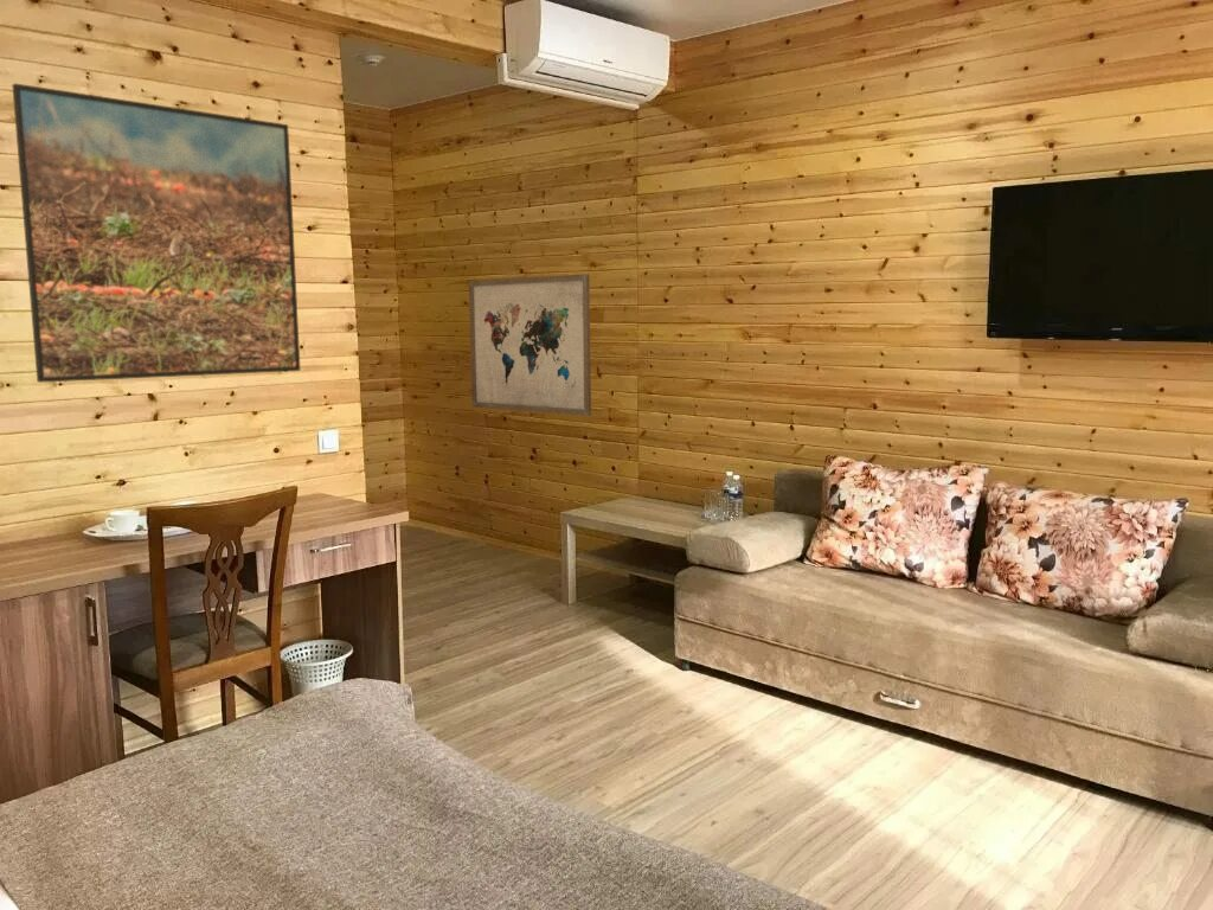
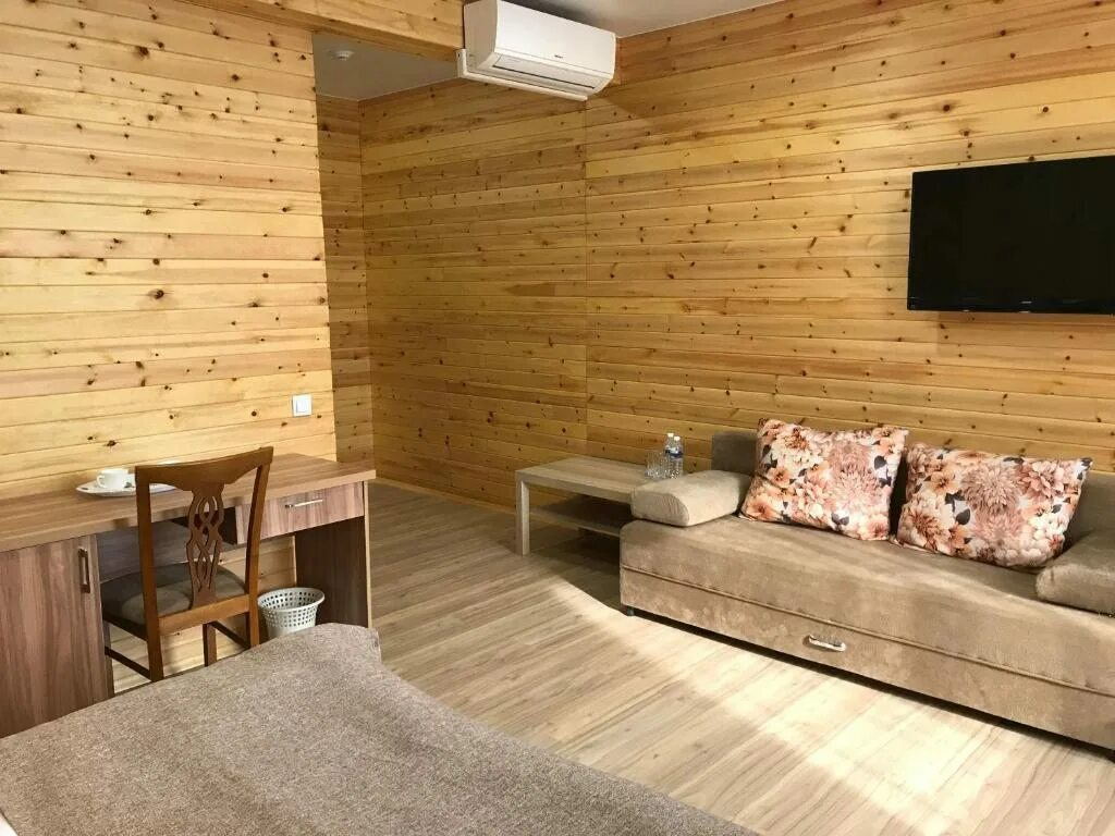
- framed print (172, 243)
- wall art (526, 345)
